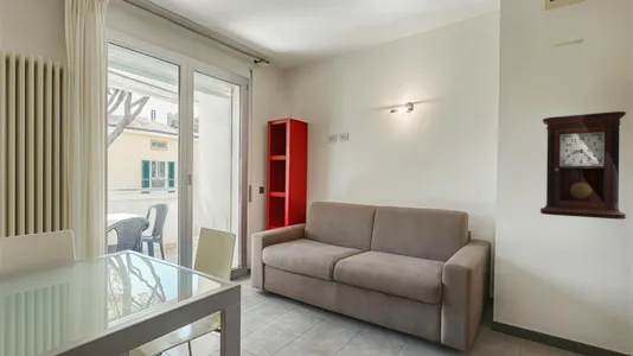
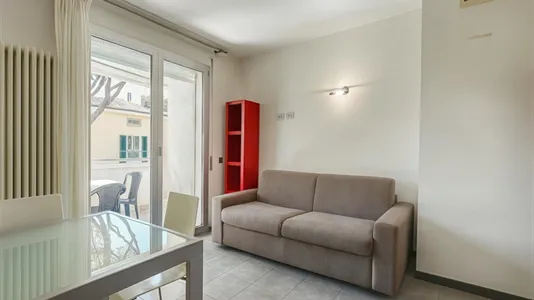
- pendulum clock (581, 165)
